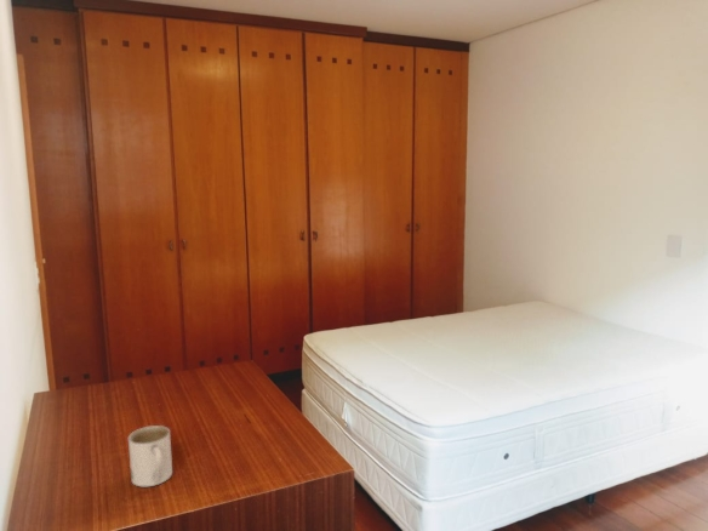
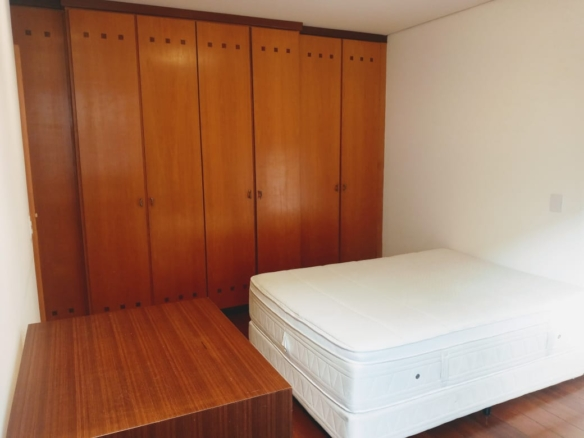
- mug (153, 458)
